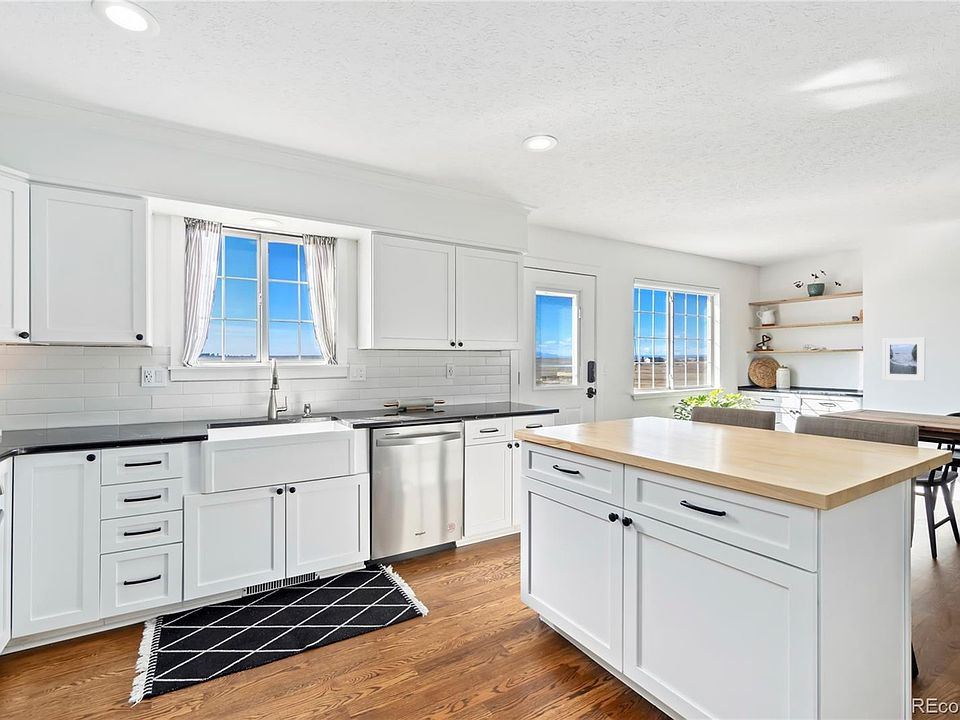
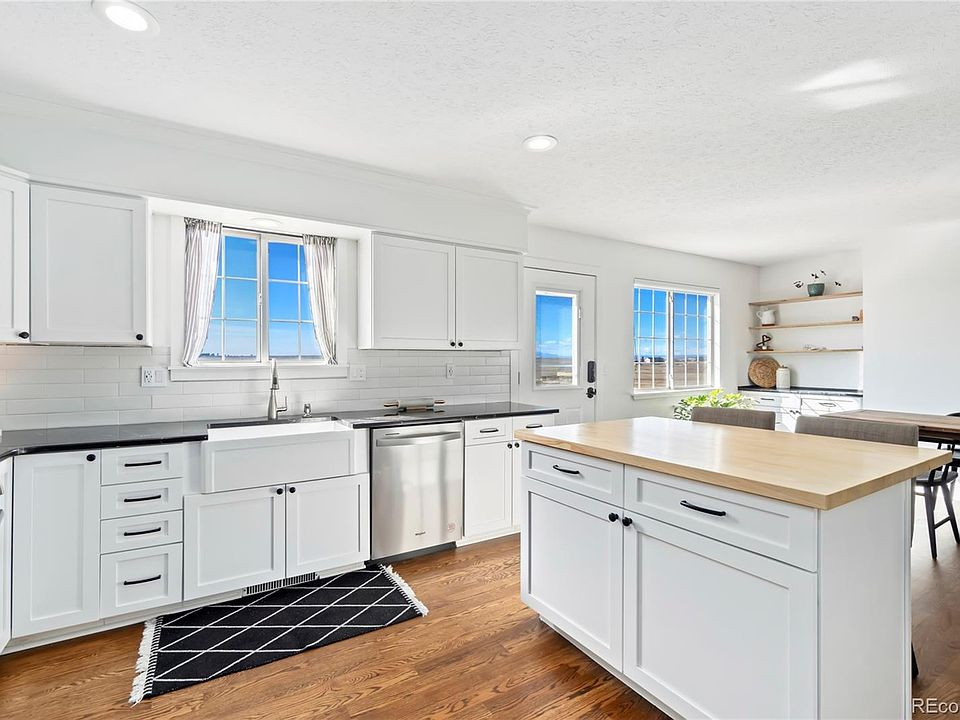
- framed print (903, 359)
